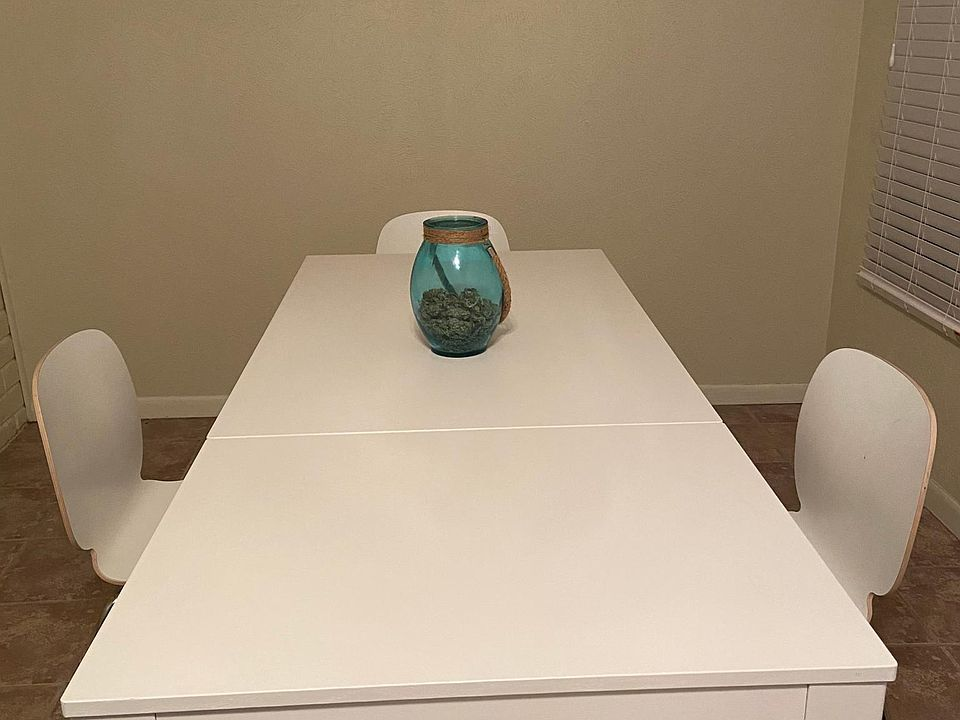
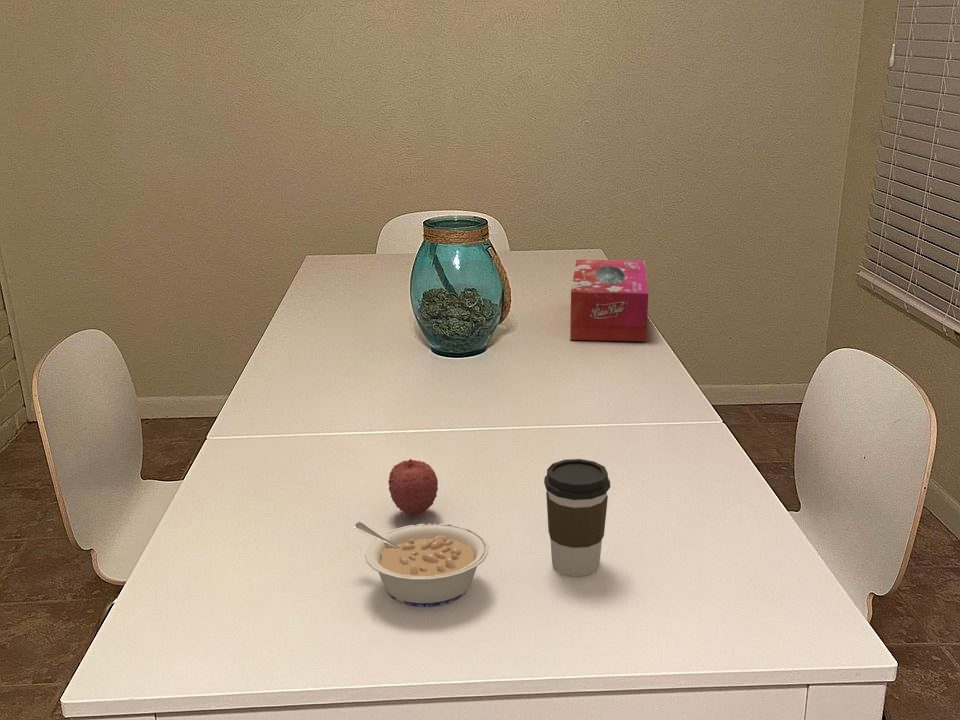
+ fruit (413, 486)
+ coffee cup (576, 518)
+ tissue box (609, 298)
+ legume (422, 564)
